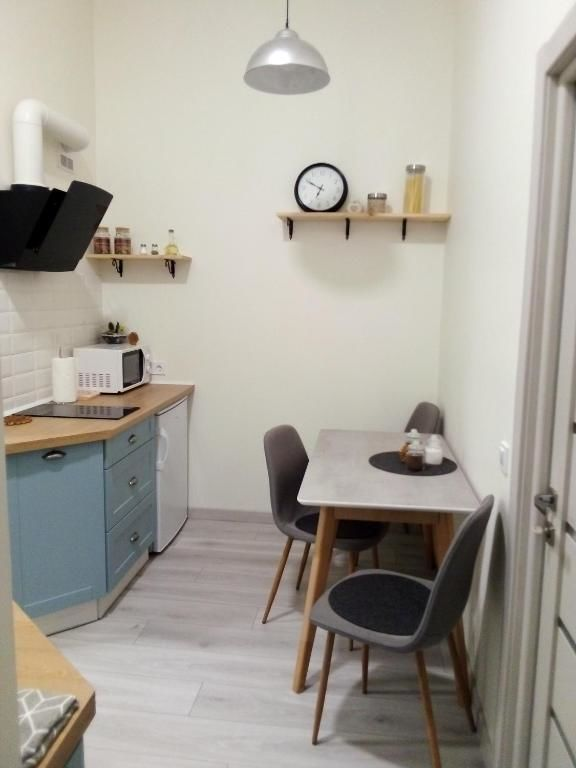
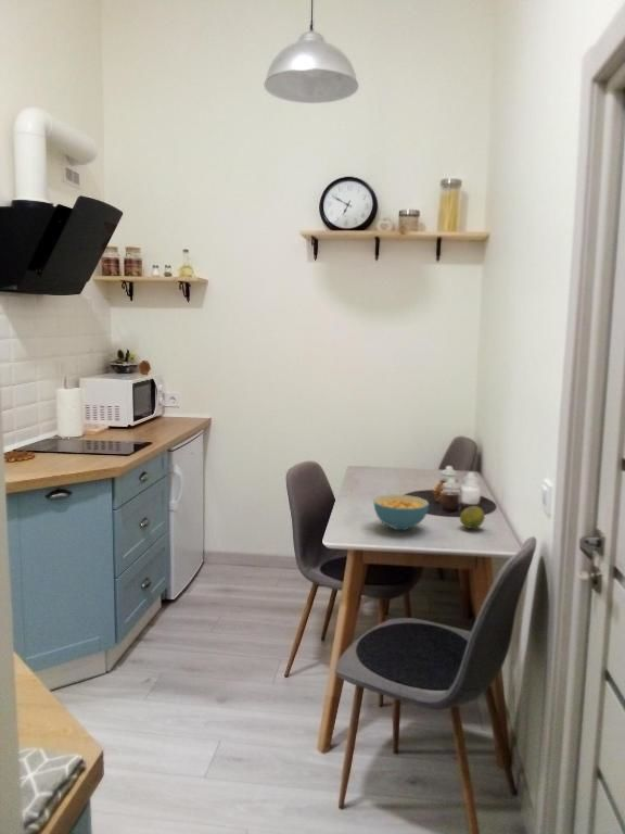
+ cereal bowl (399, 514)
+ fruit (472, 517)
